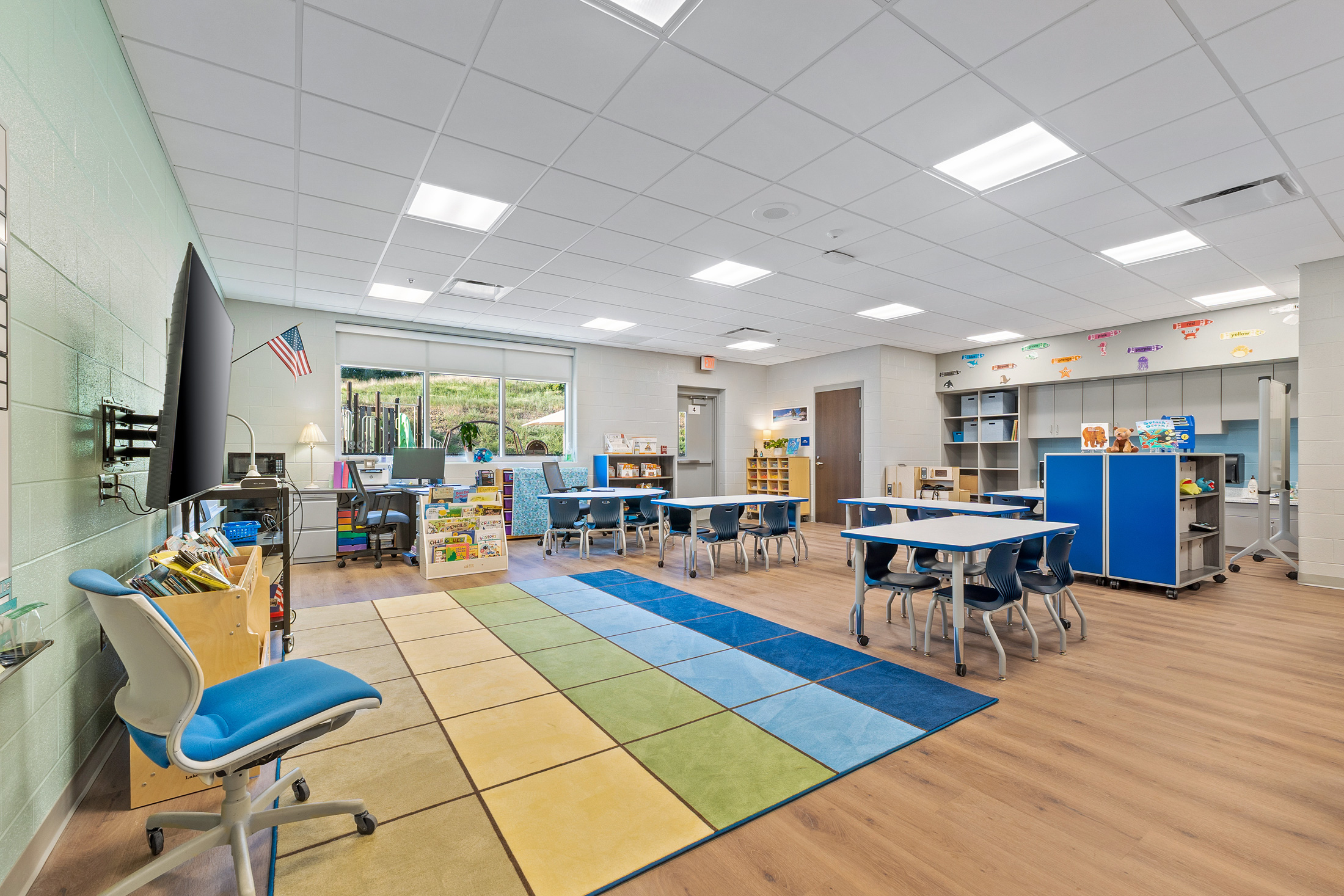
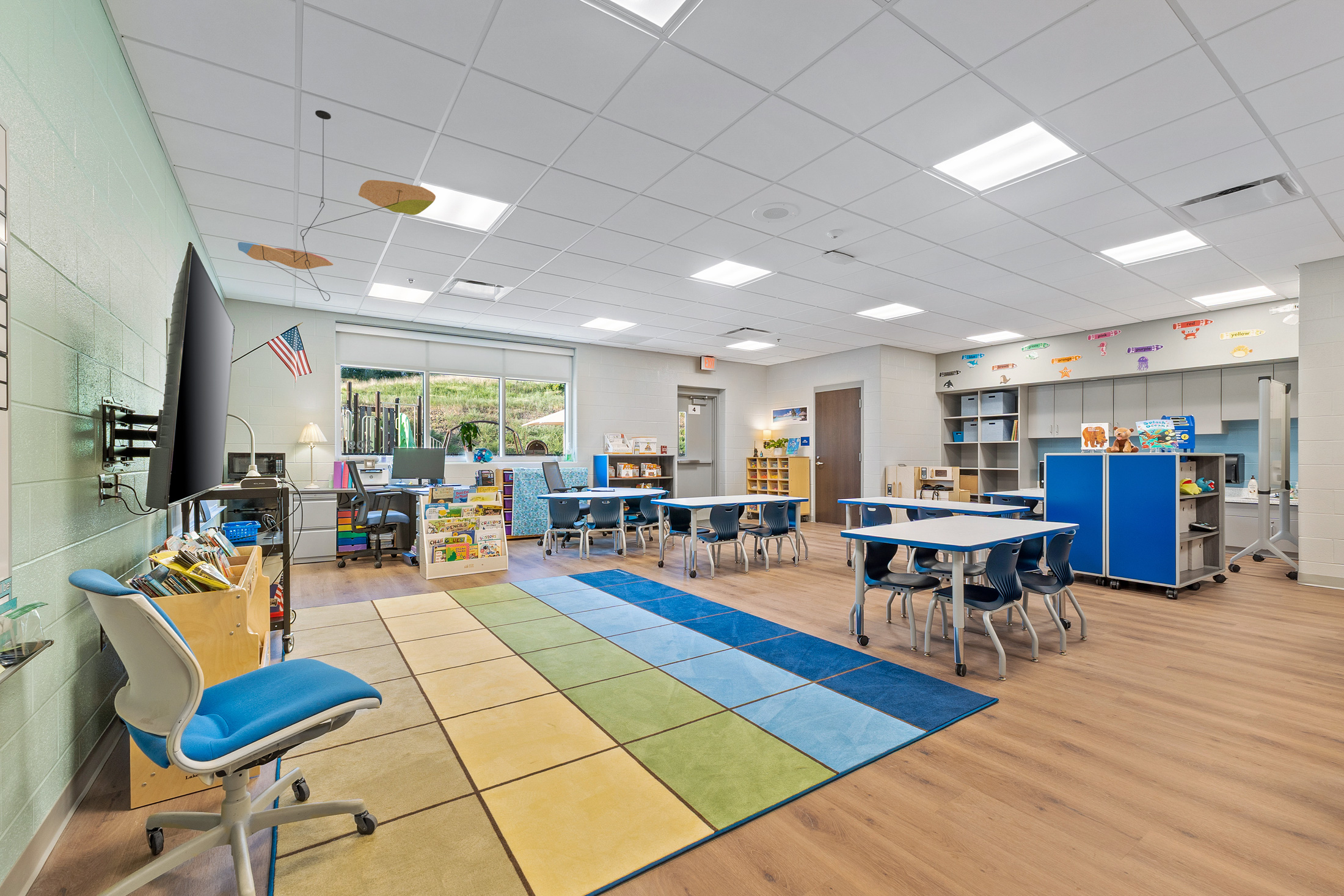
+ ceiling mobile (342, 218)
